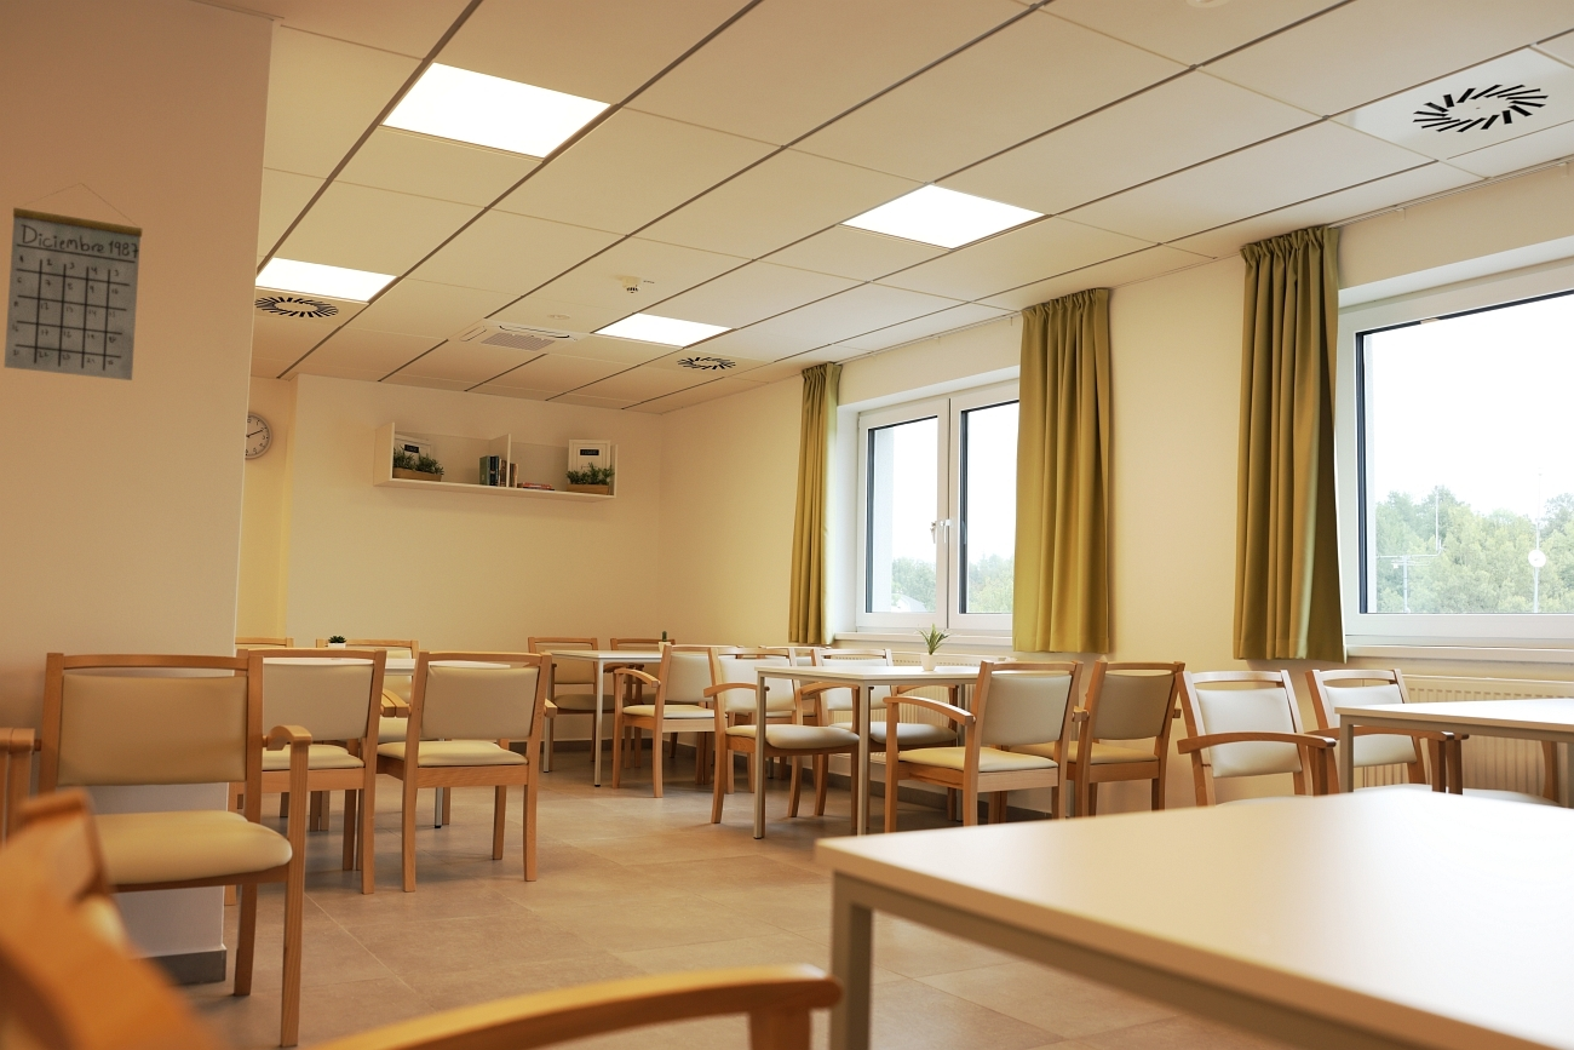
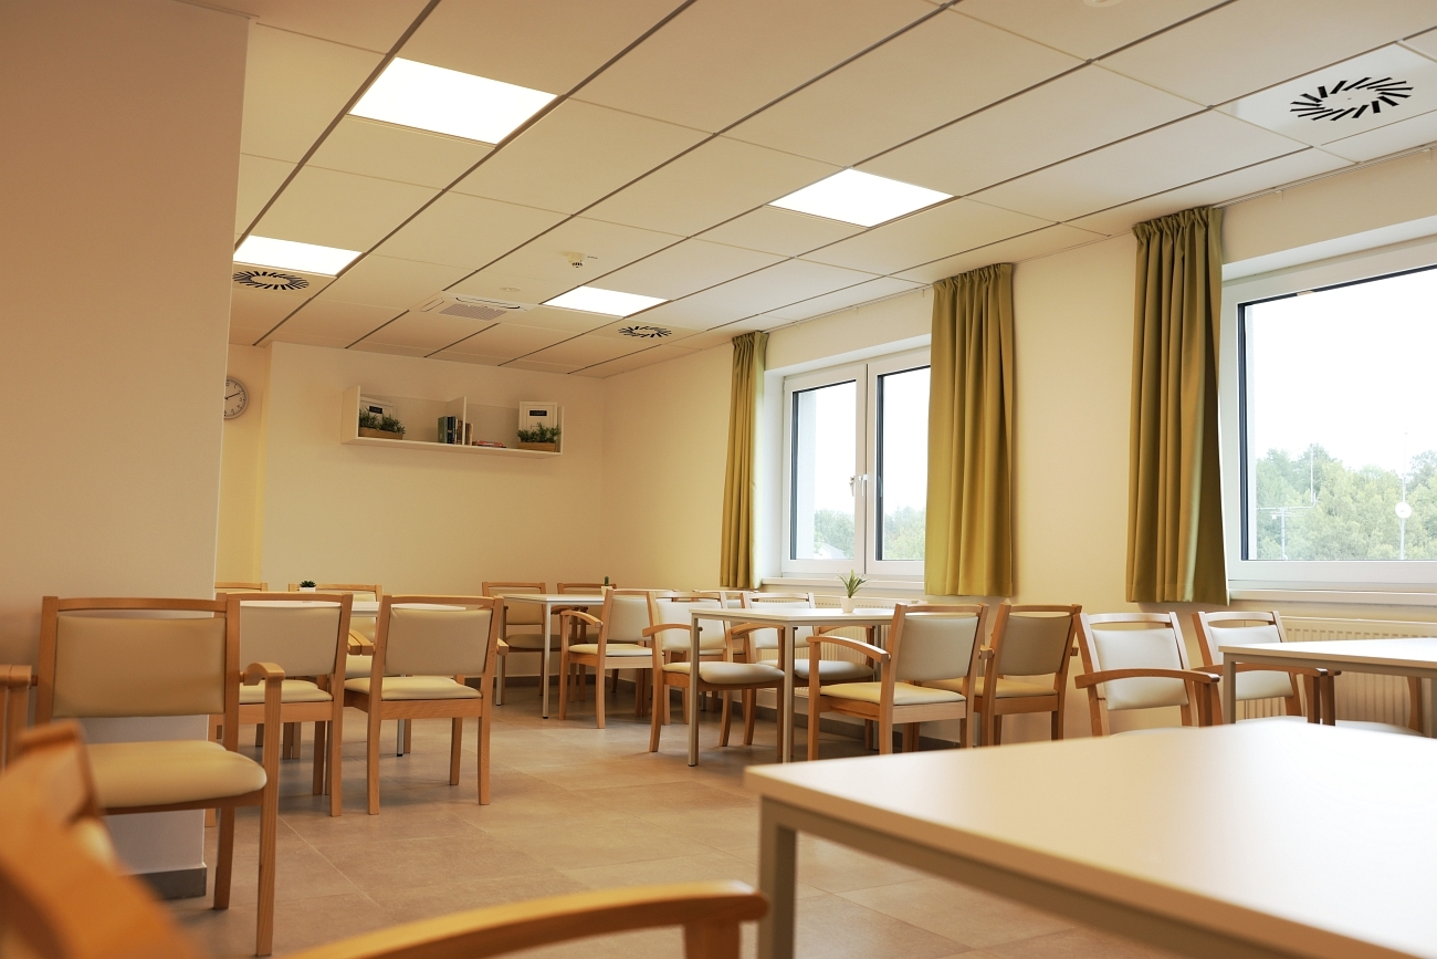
- calendar (75, 277)
